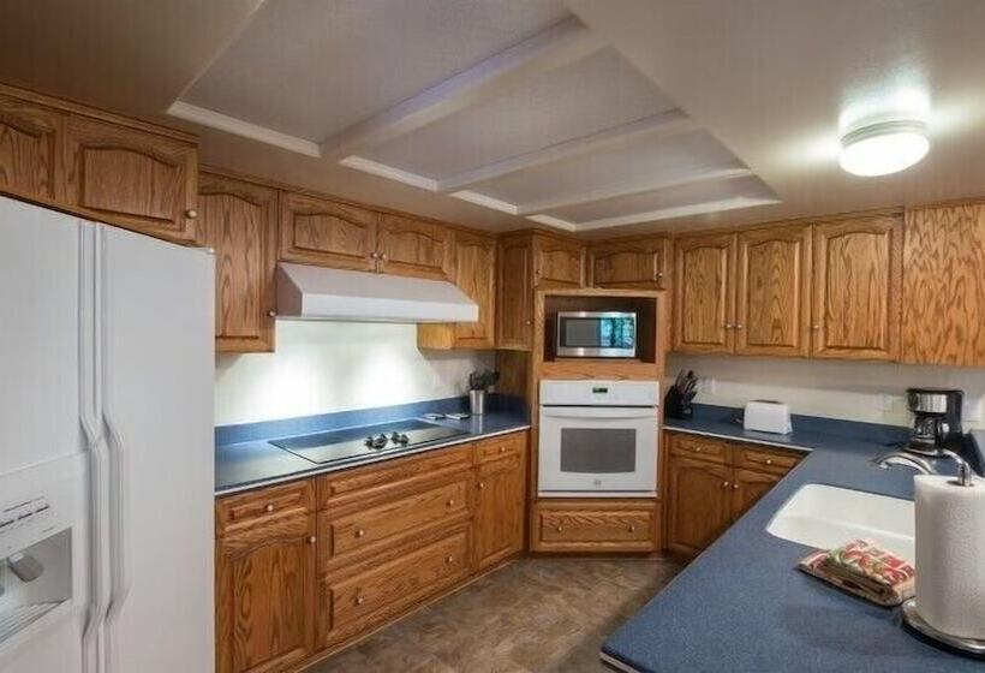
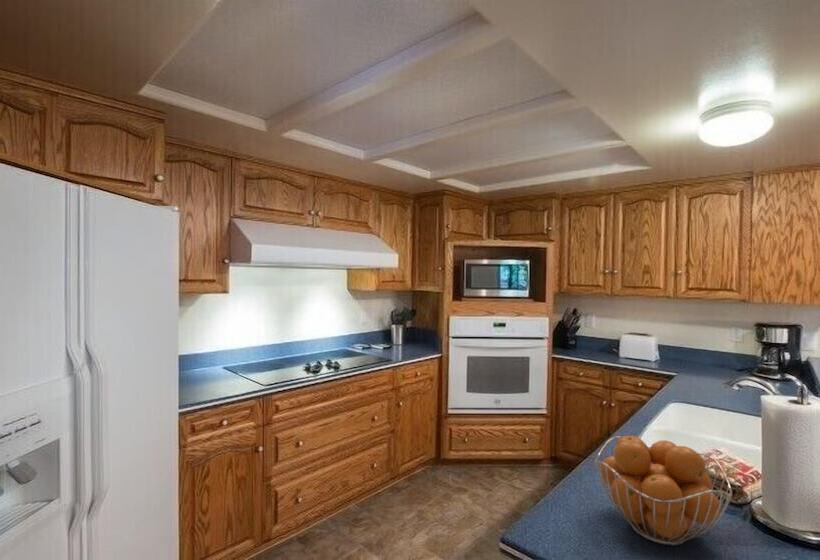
+ fruit basket (658, 486)
